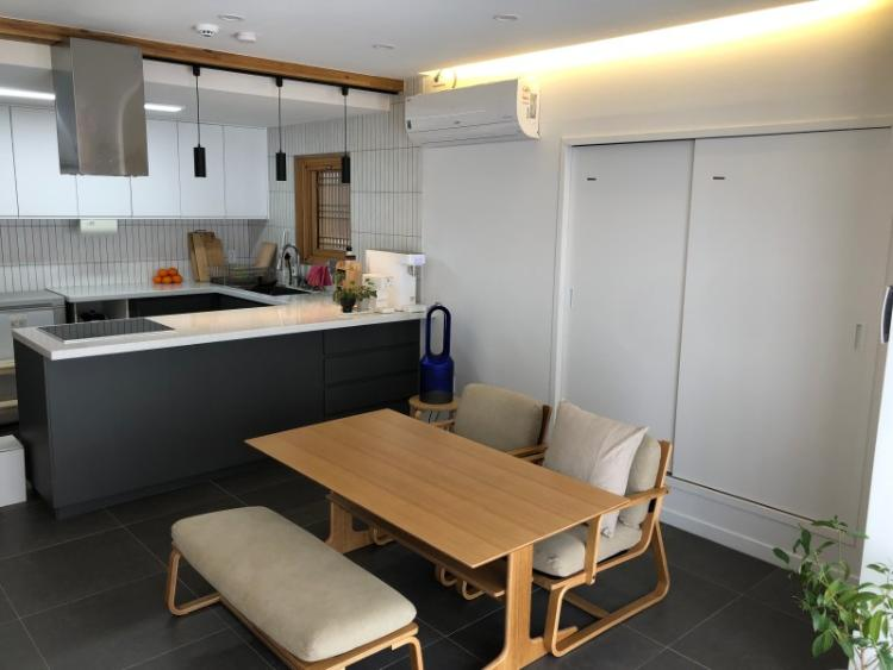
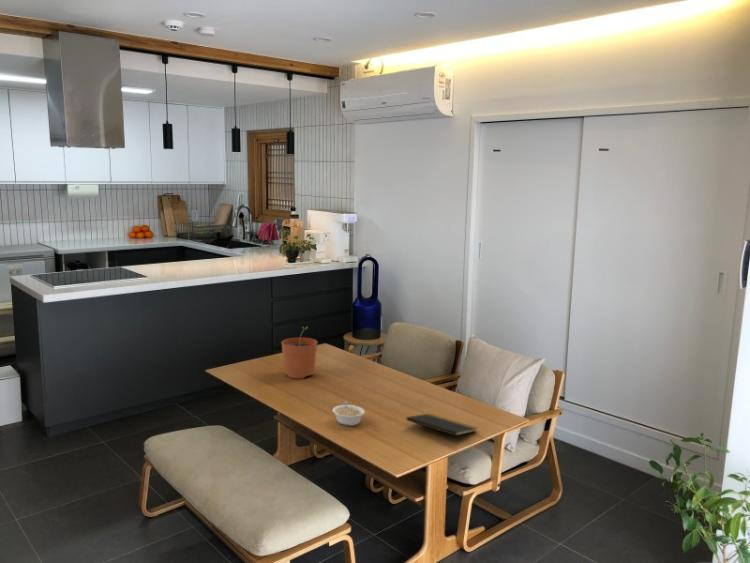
+ plant pot (299, 349)
+ legume (347, 414)
+ notepad (441, 424)
